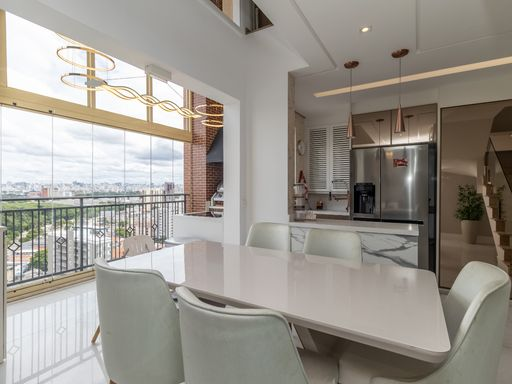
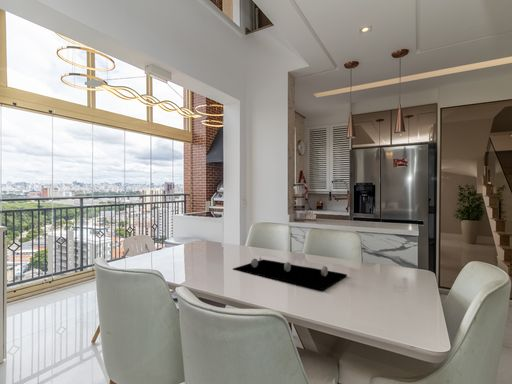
+ decorative tray (287, 267)
